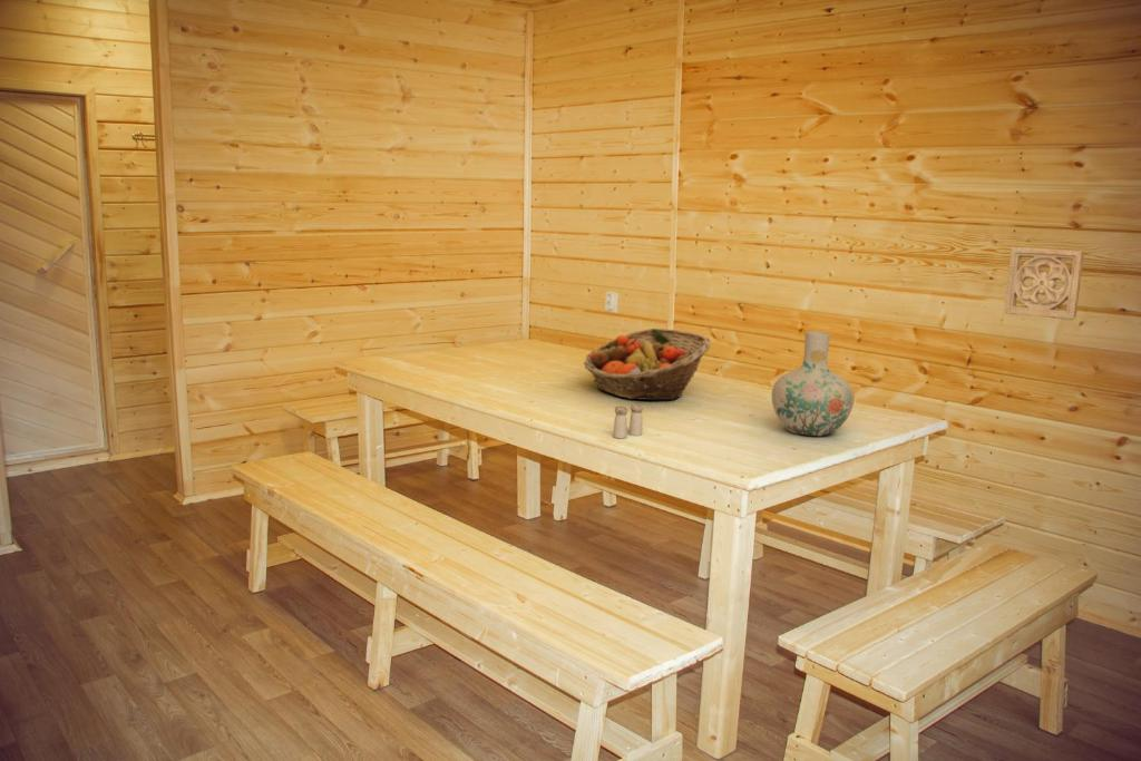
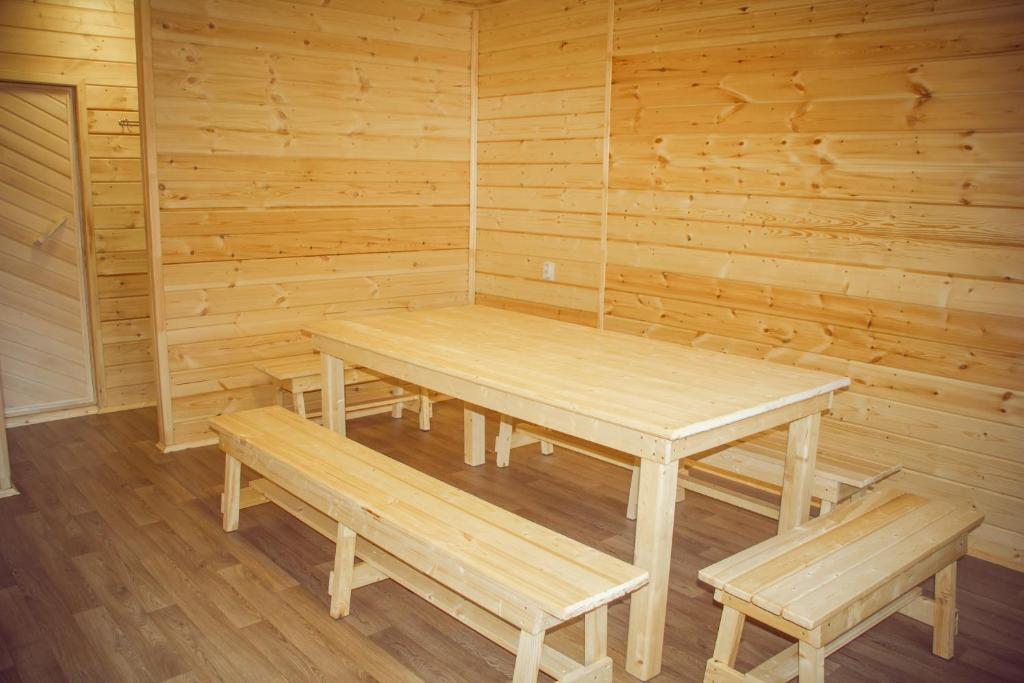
- fruit basket (645, 362)
- salt and pepper shaker (630, 420)
- wall ornament (1041, 283)
- vase (813, 382)
